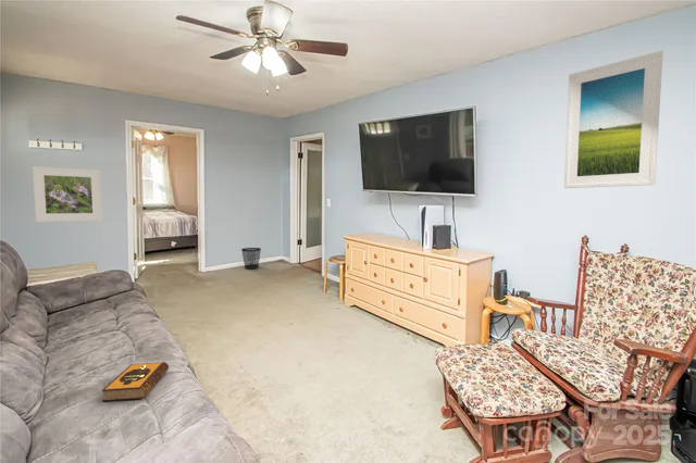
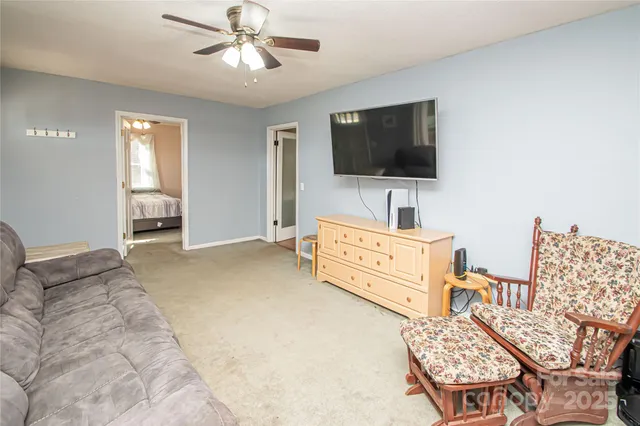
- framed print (69, 195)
- hardback book (138, 379)
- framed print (609, 125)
- wastebasket (251, 258)
